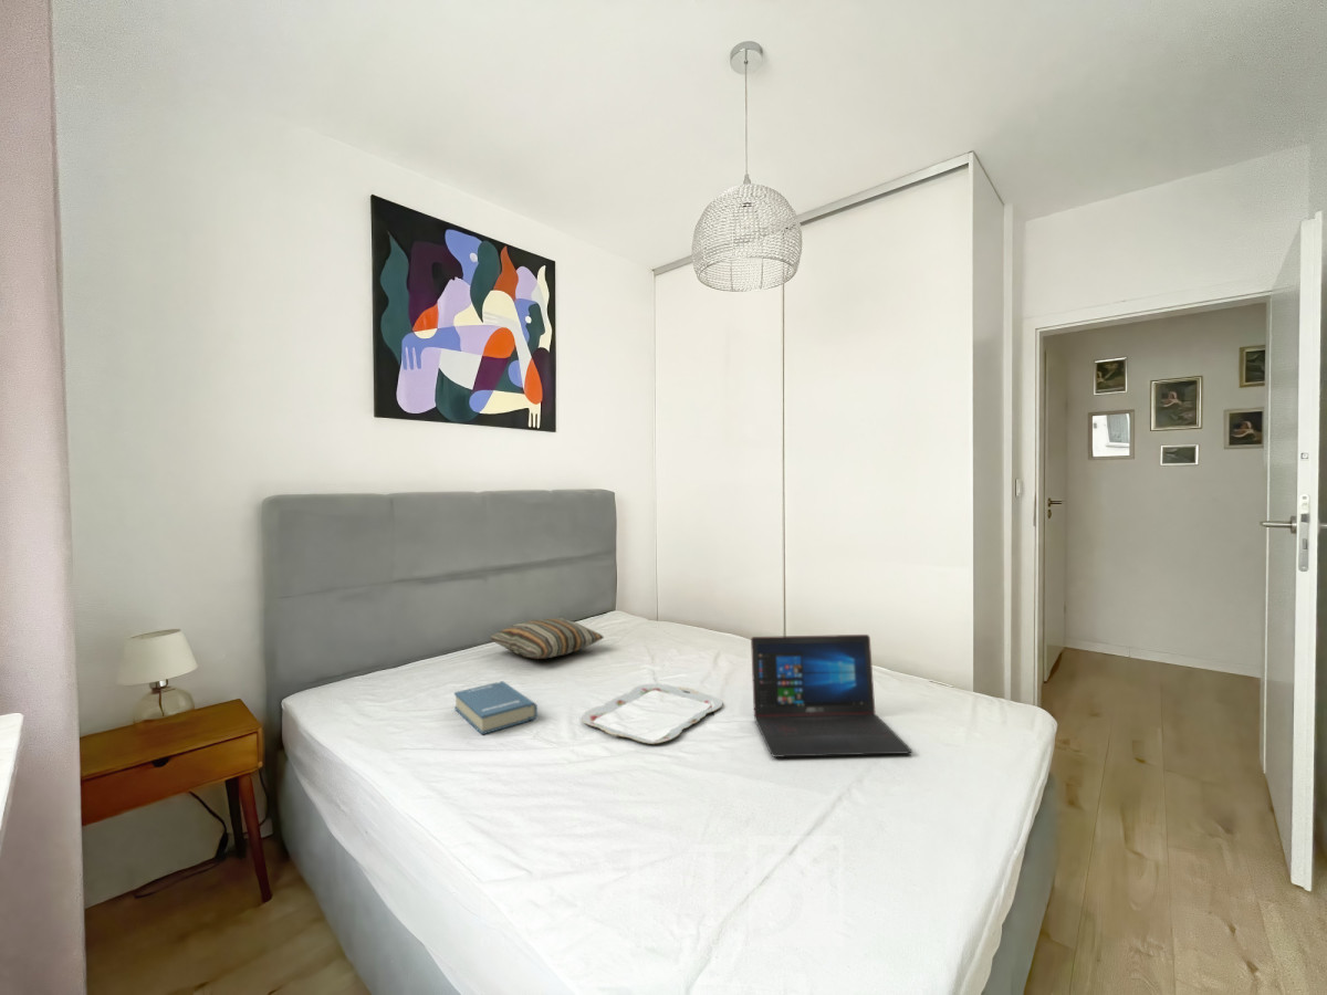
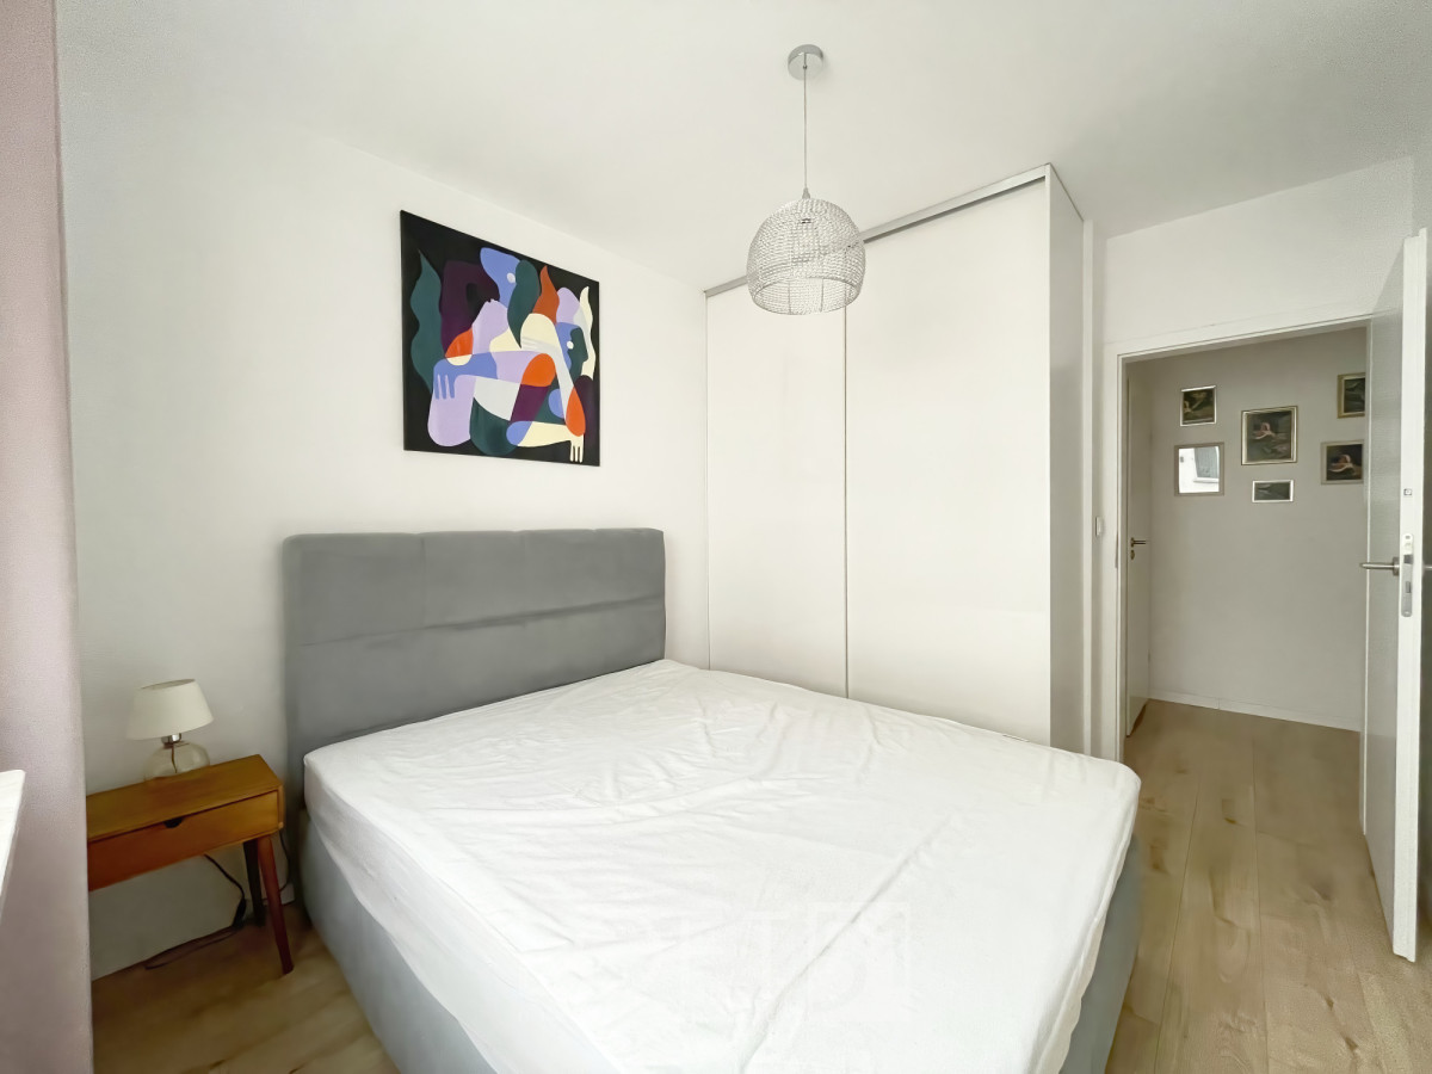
- laptop (825, 691)
- book (494, 704)
- pillow (546, 637)
- serving tray (640, 696)
